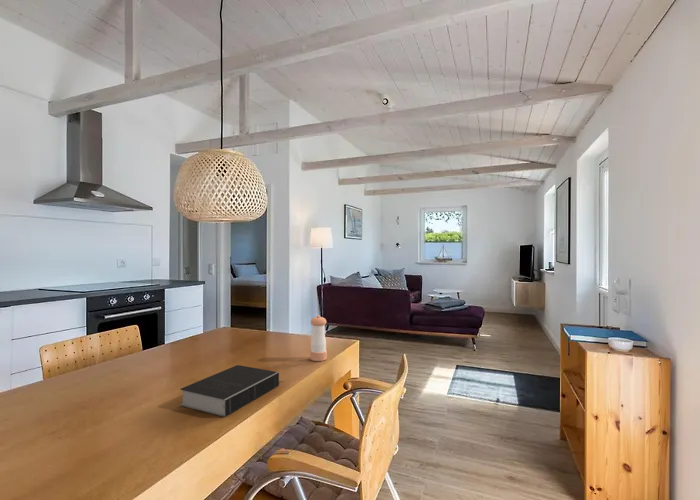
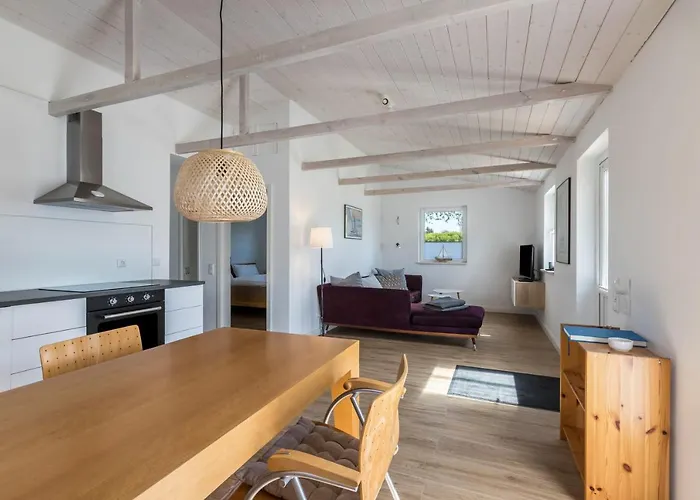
- pepper shaker (318, 337)
- book (237, 384)
